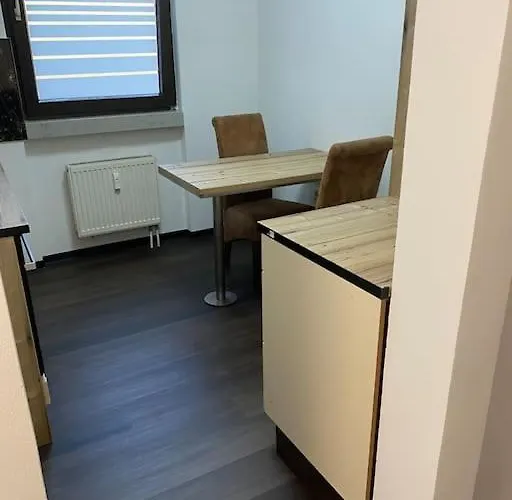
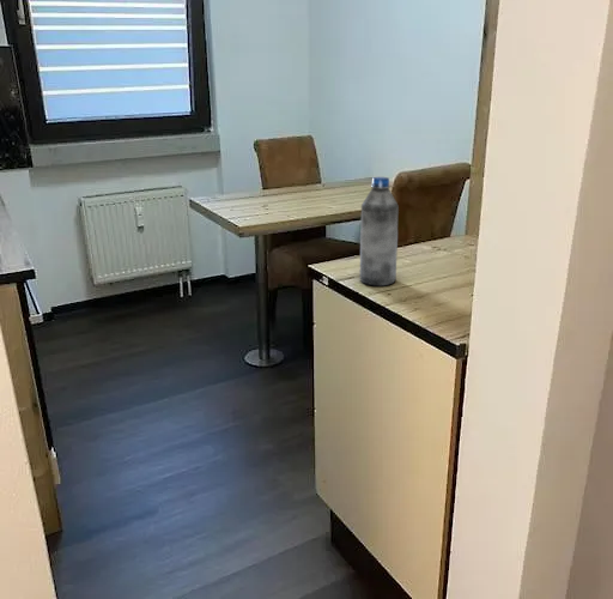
+ water bottle (378, 230)
